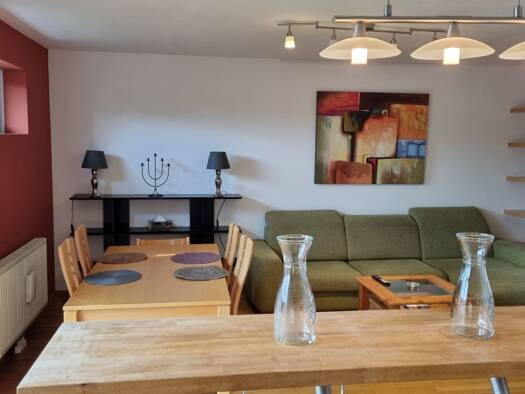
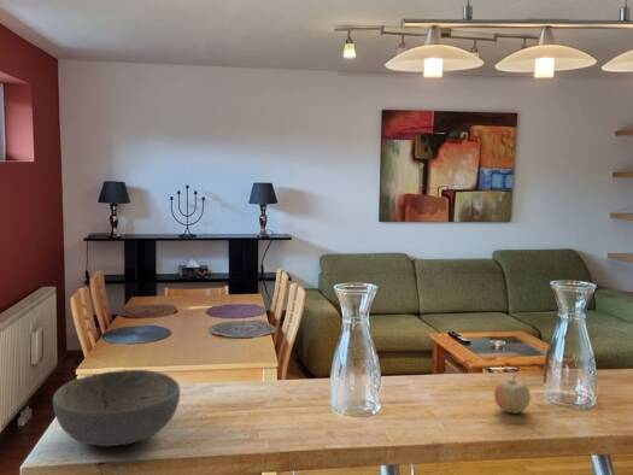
+ fruit (511, 393)
+ bowl (118, 412)
